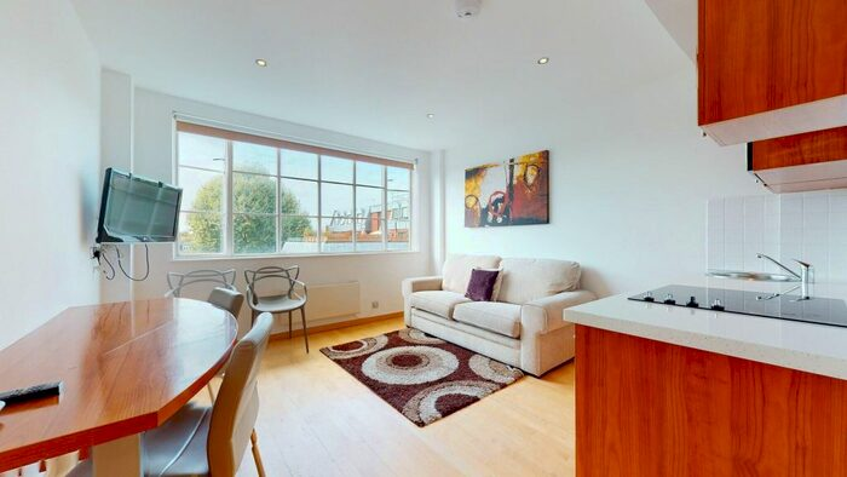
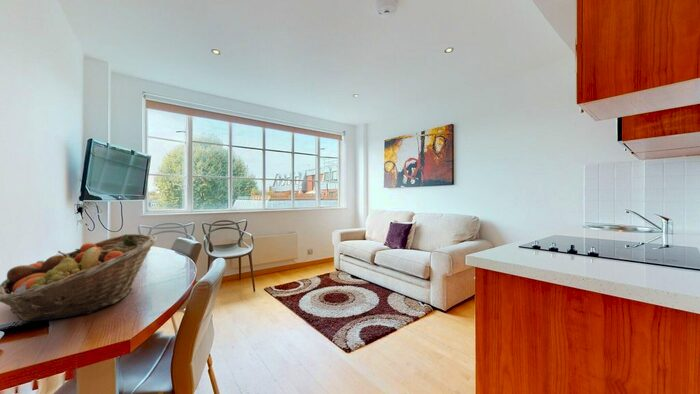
+ fruit basket (86, 269)
